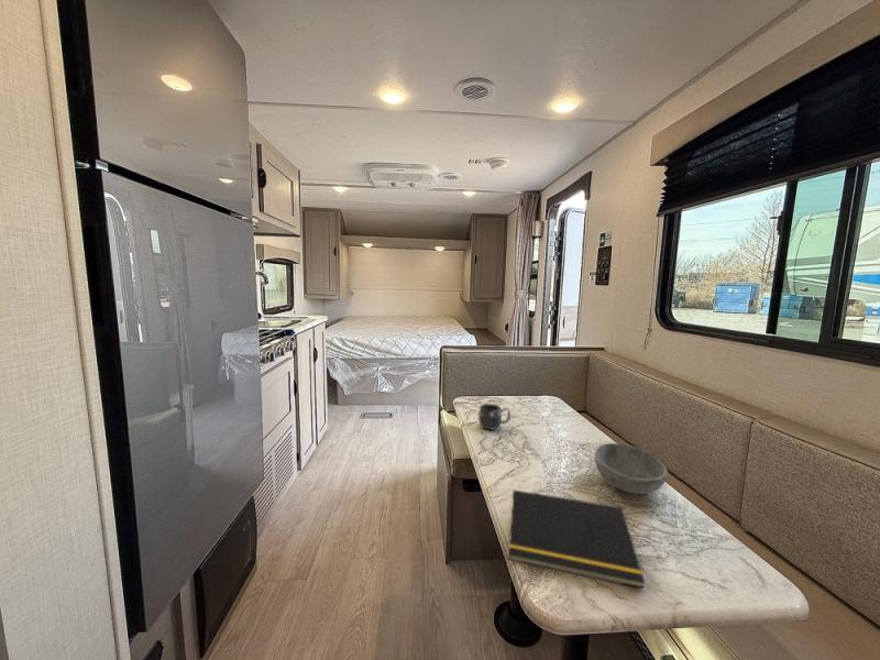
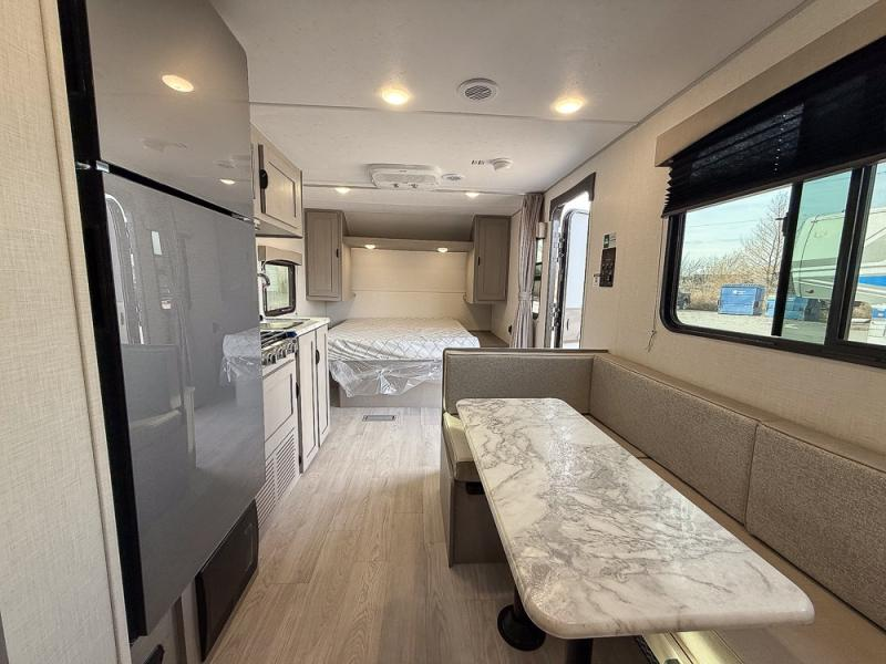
- mug (494, 416)
- bowl (628, 471)
- notepad (569, 531)
